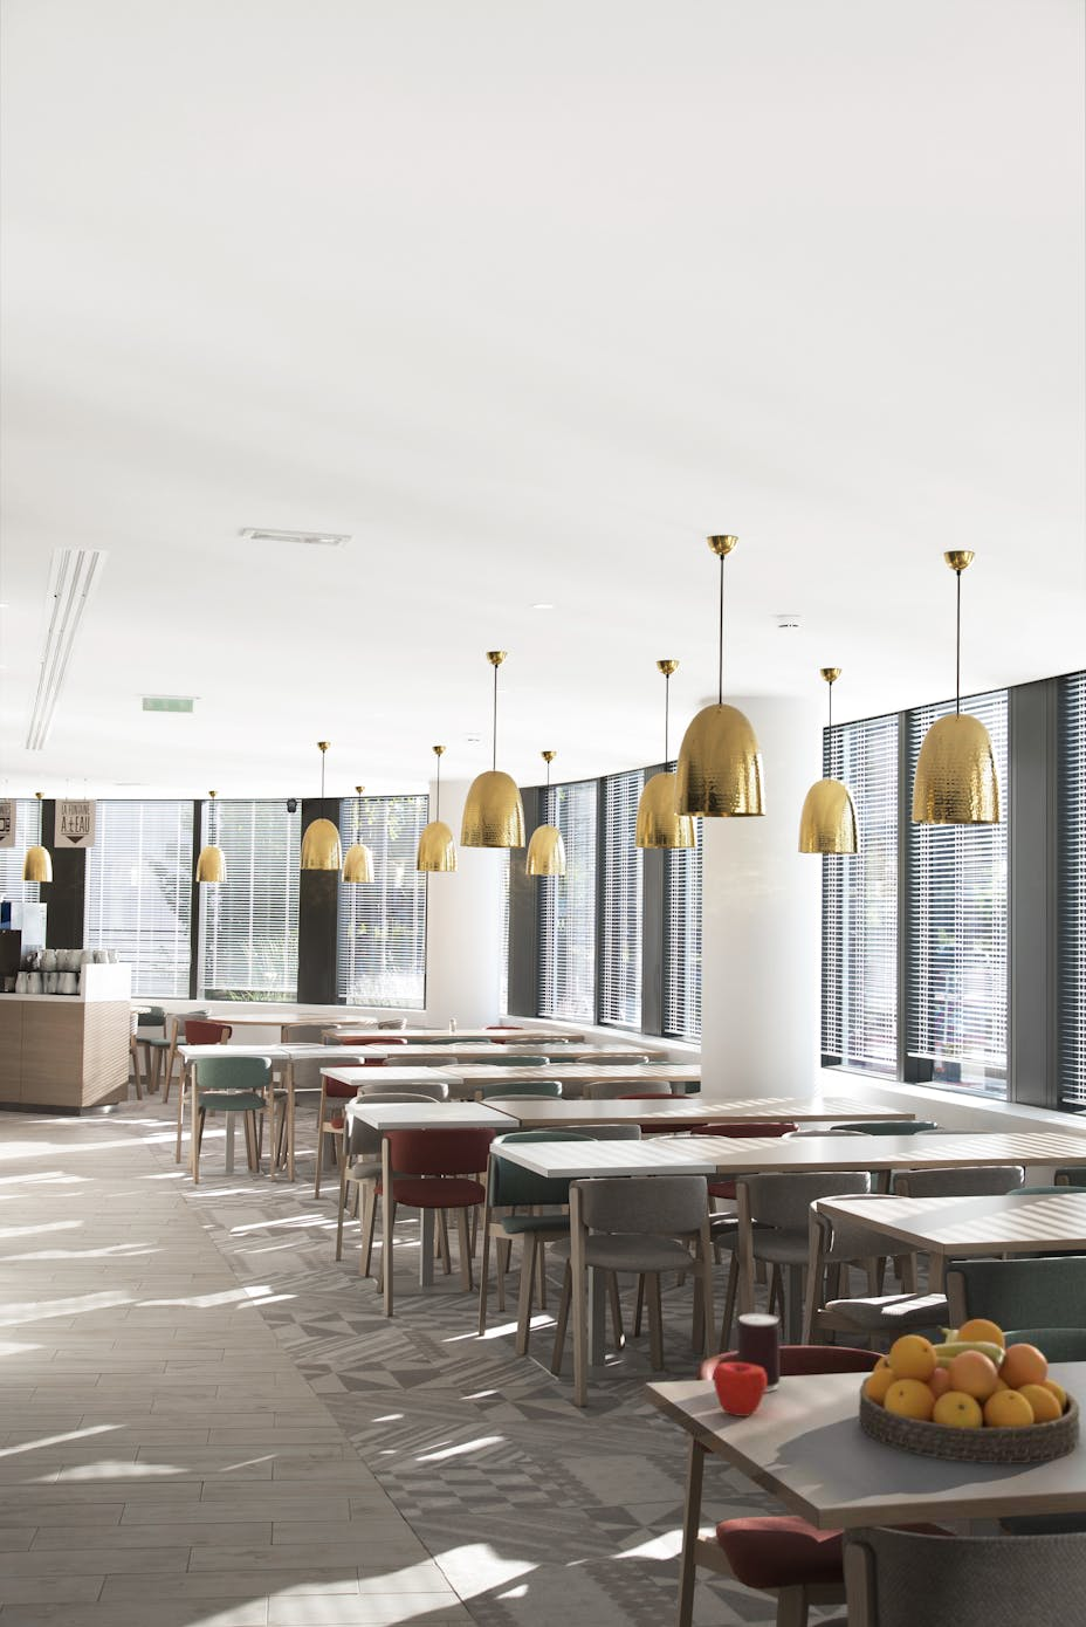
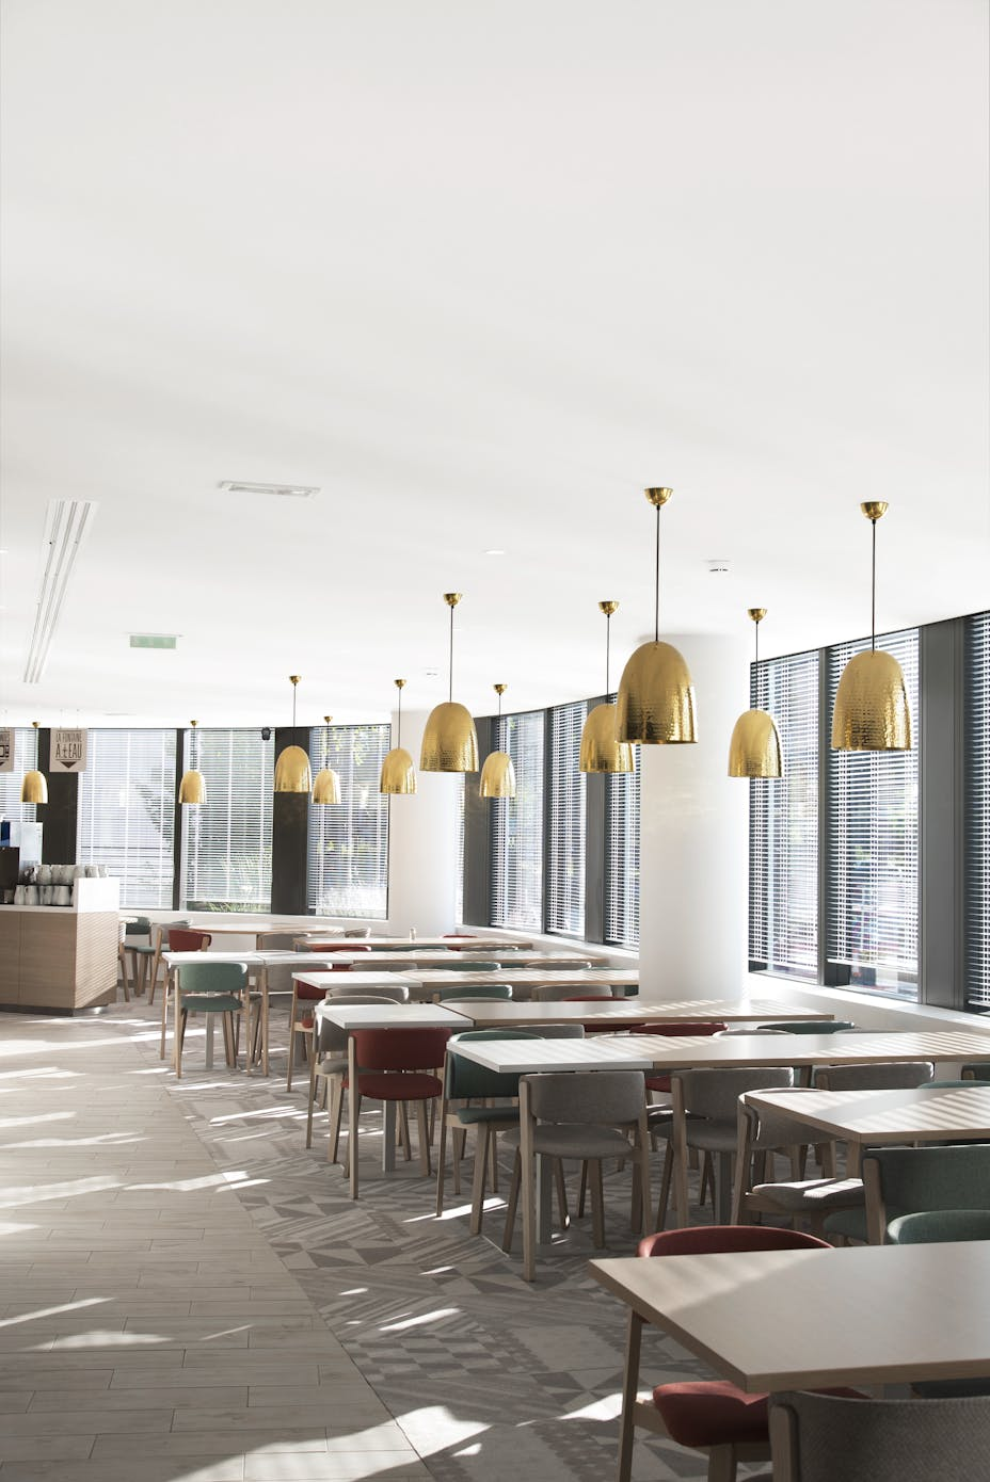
- apple (739, 1388)
- beverage can (759, 1352)
- fruit bowl (966, 1380)
